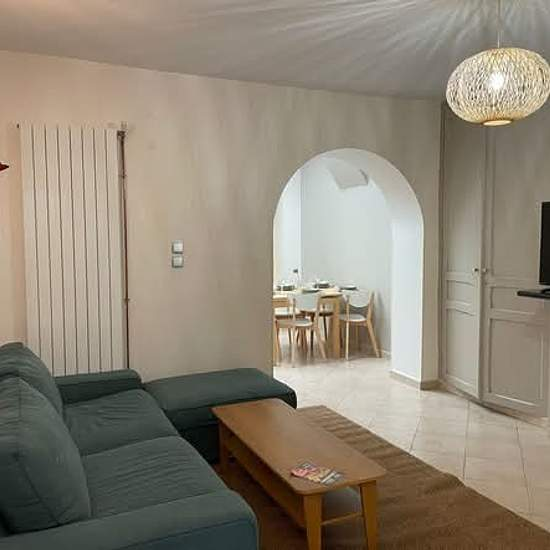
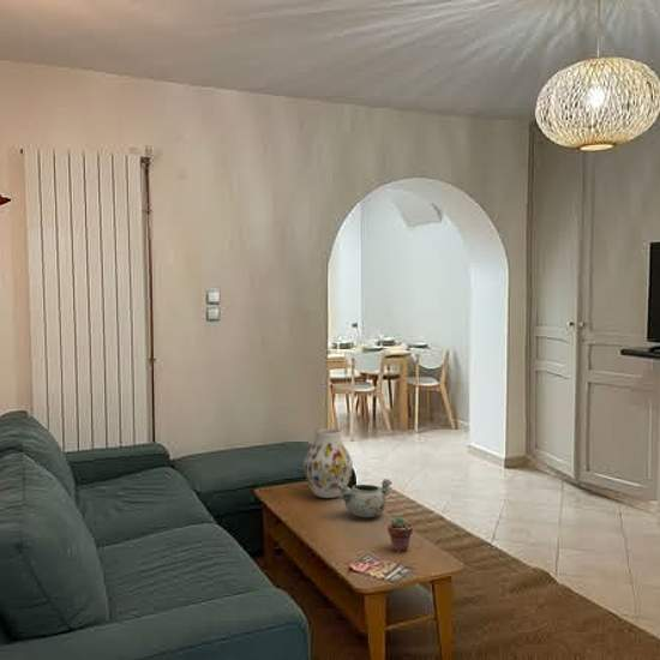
+ decorative bowl (365, 498)
+ vase (328, 463)
+ potted succulent (400, 532)
